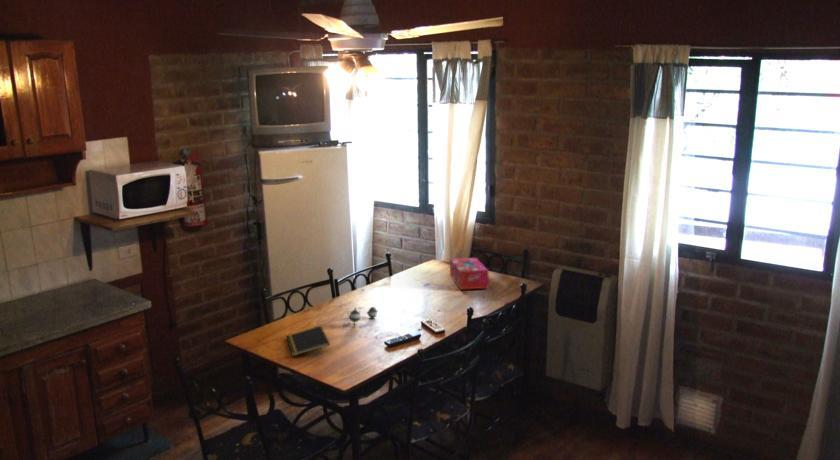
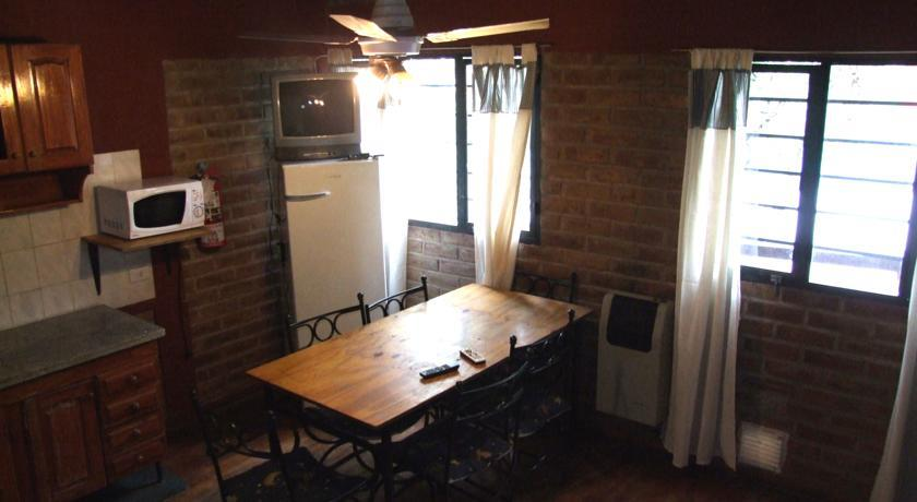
- teapot (359, 313)
- tissue box (468, 273)
- notepad (307, 340)
